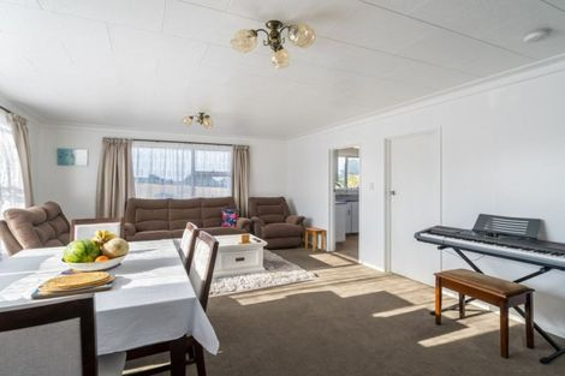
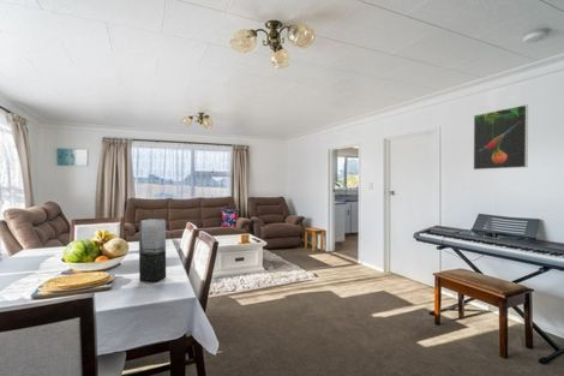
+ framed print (498, 139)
+ vase (152, 249)
